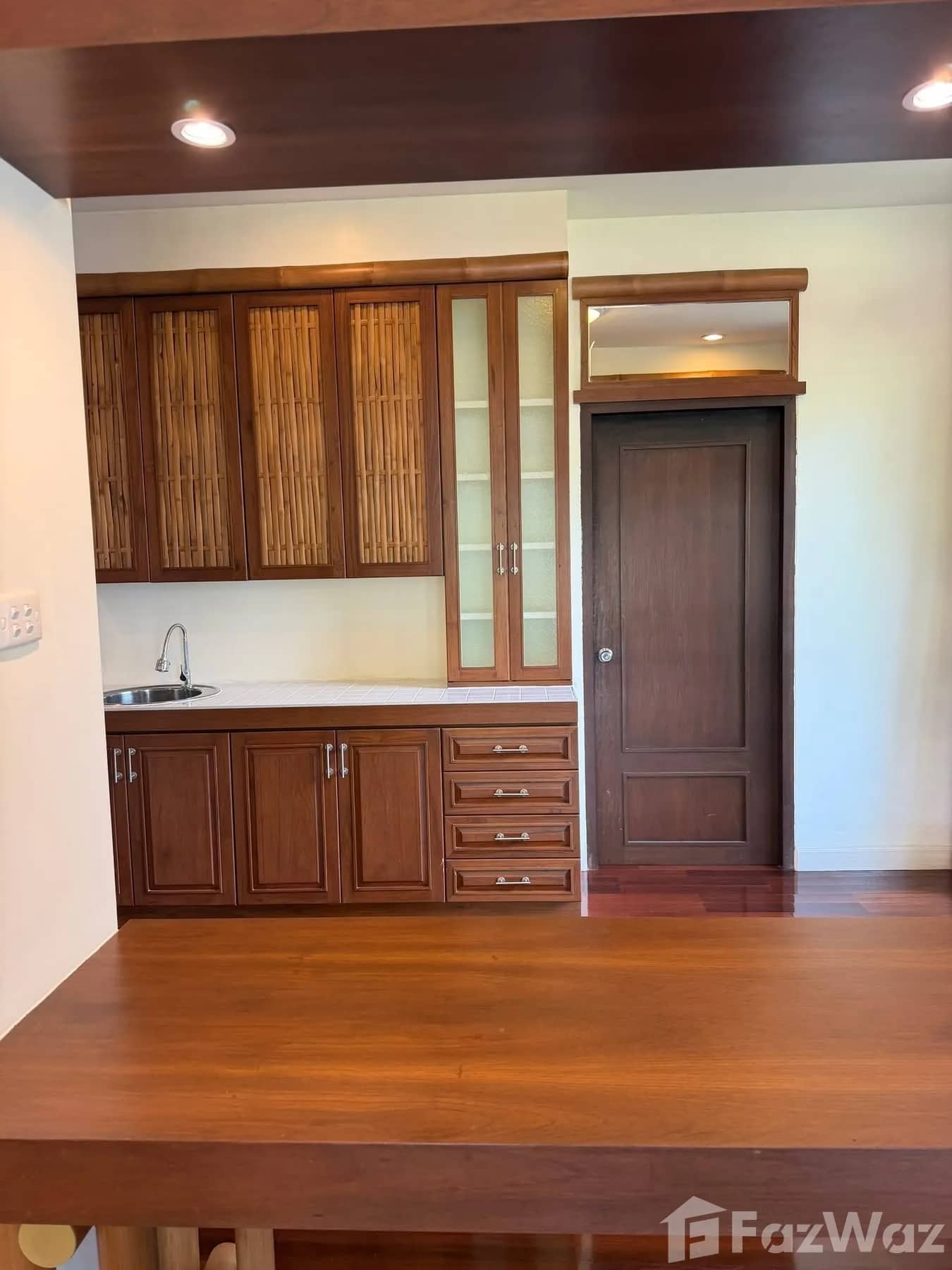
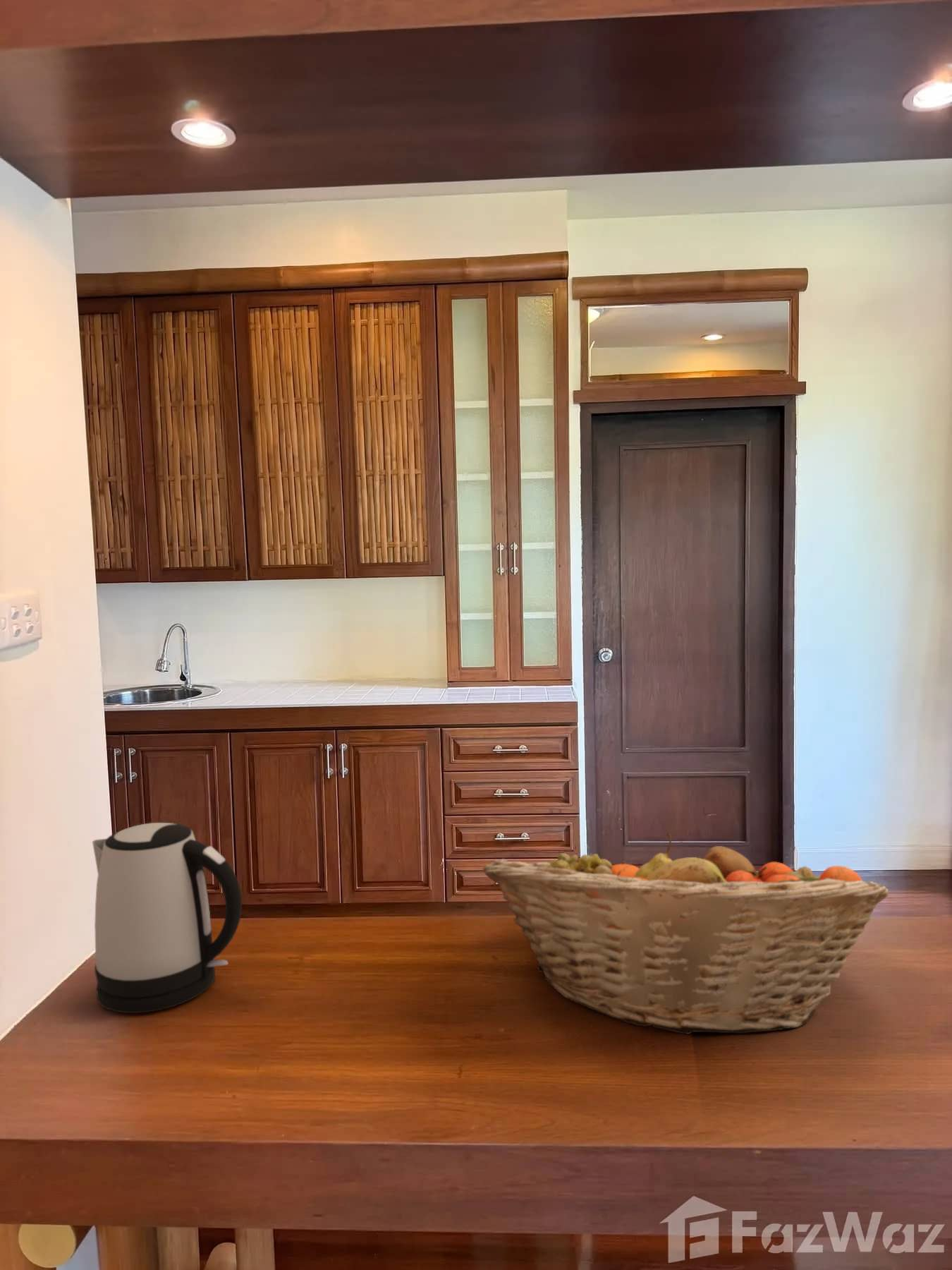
+ fruit basket (674, 907)
+ kettle (168, 908)
